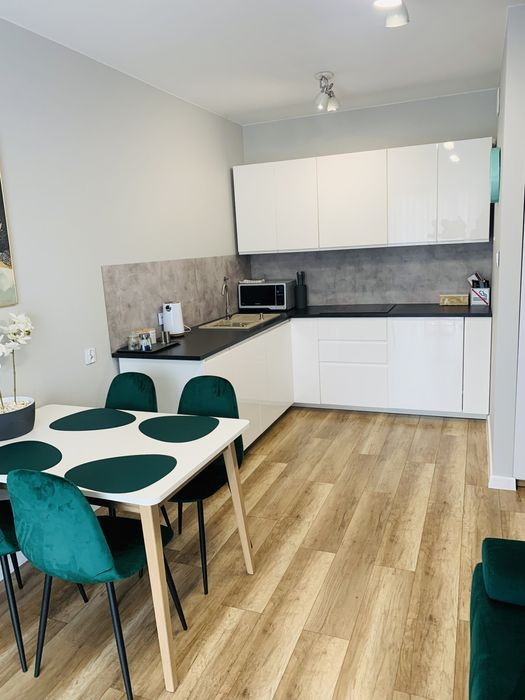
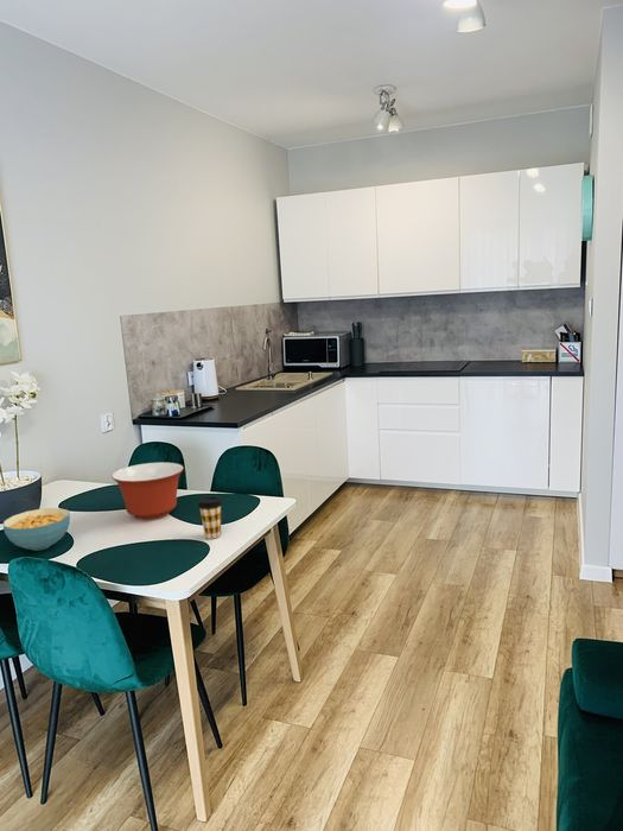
+ cereal bowl (38, 532)
+ coffee cup (211, 518)
+ mixing bowl (150, 491)
